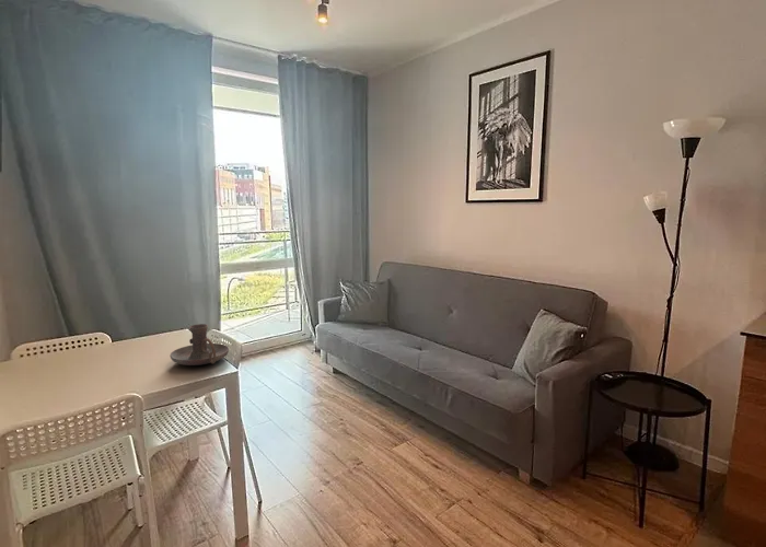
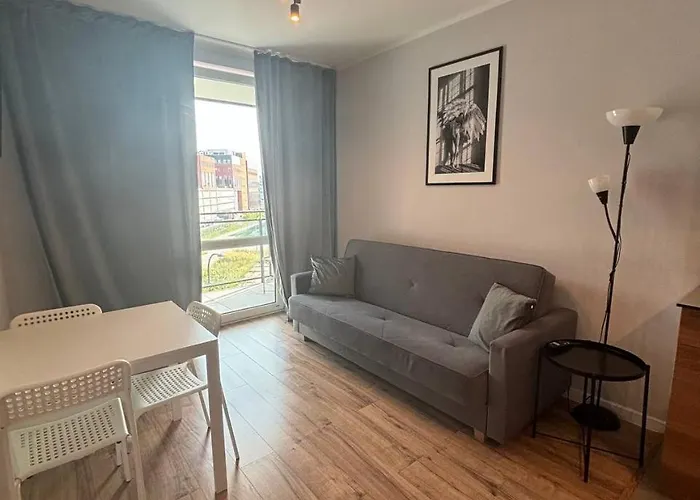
- candle holder (201, 345)
